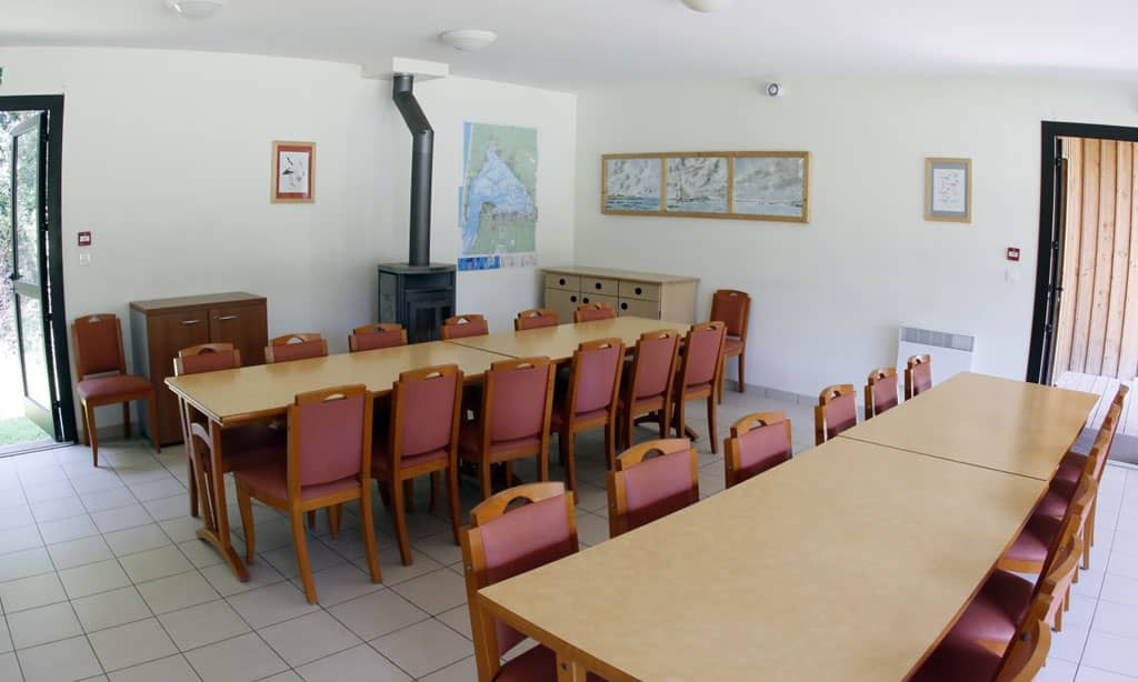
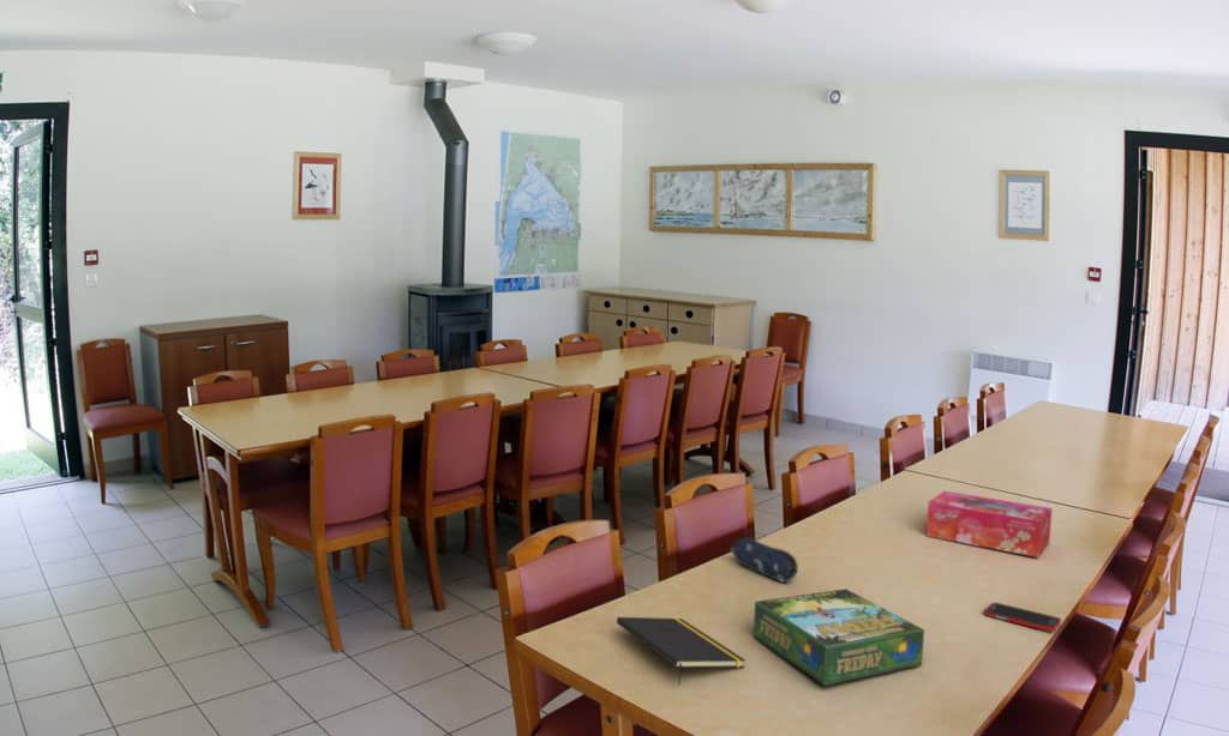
+ pencil case (765, 559)
+ cell phone (1021, 616)
+ tissue box (988, 521)
+ notepad (678, 640)
+ board game (835, 632)
